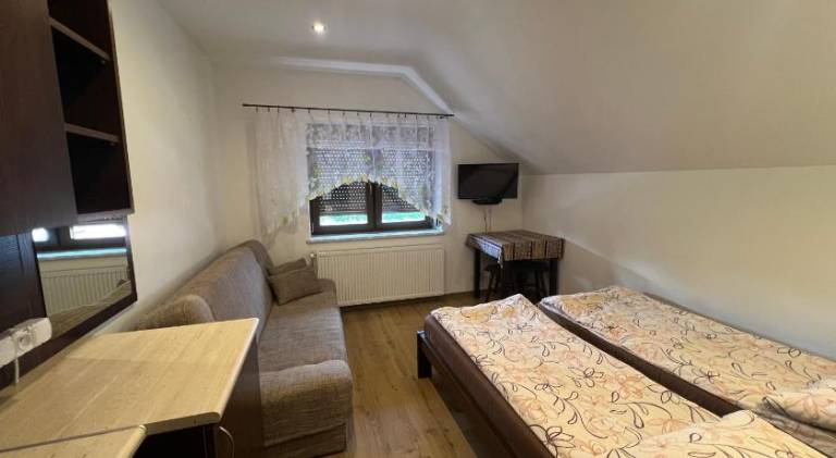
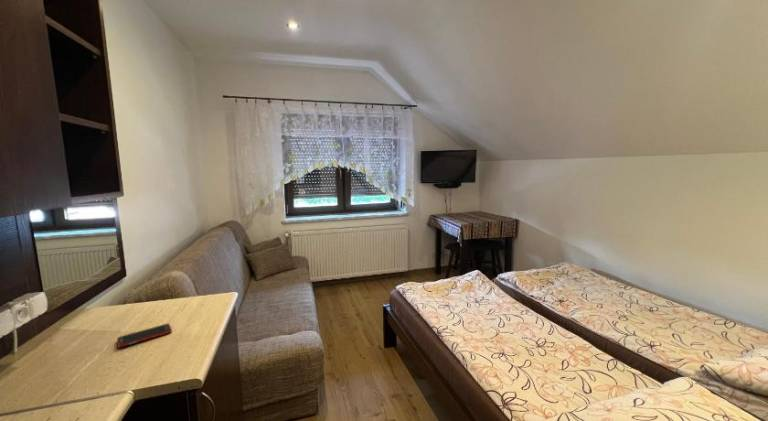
+ cell phone (145, 334)
